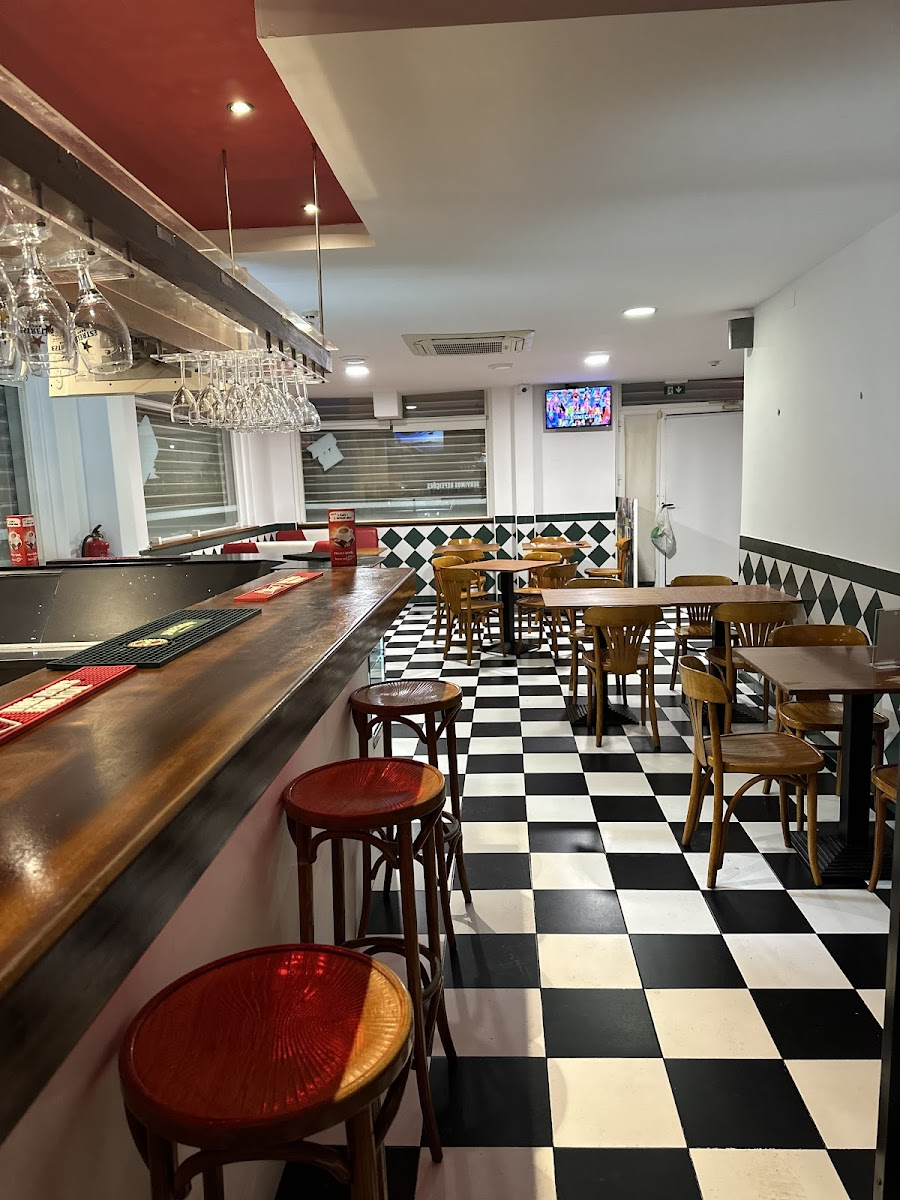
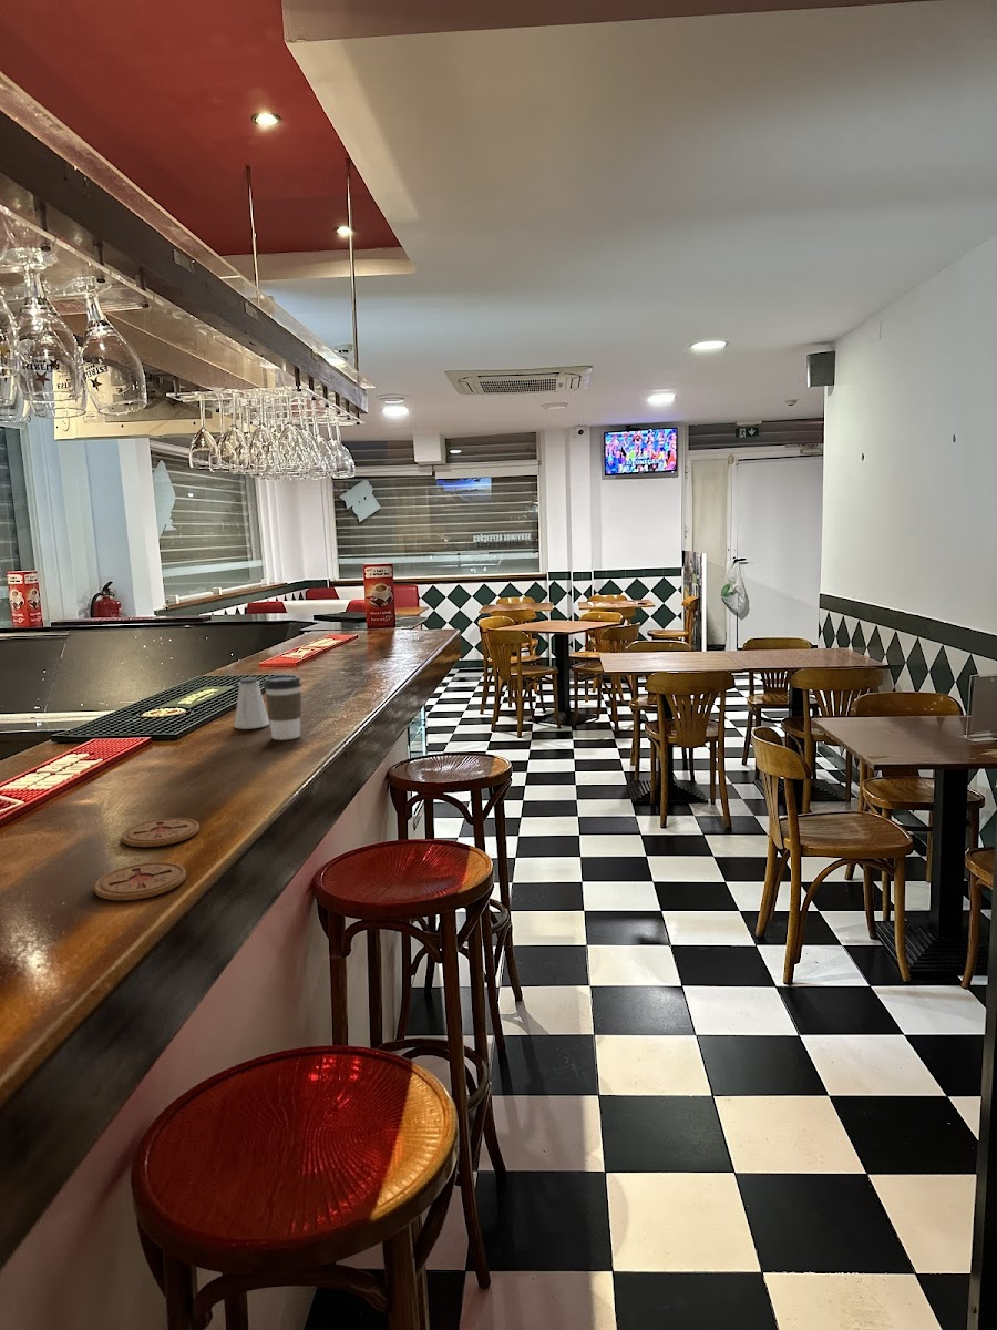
+ coaster (161, 831)
+ coaster (141, 880)
+ coffee cup (284, 707)
+ saltshaker (249, 702)
